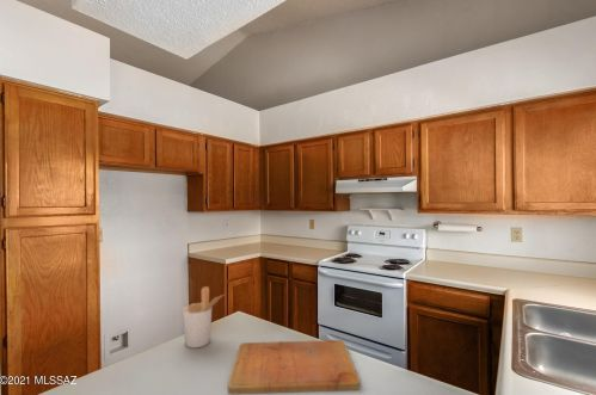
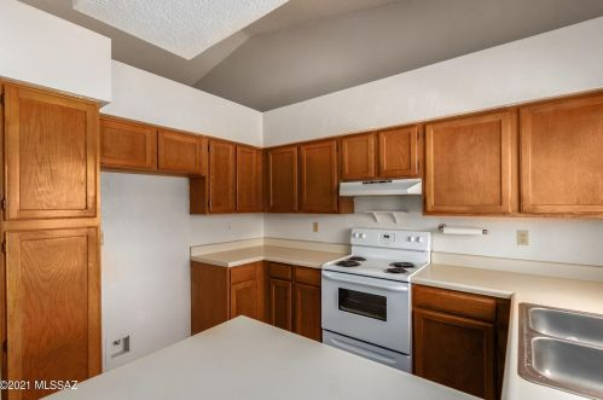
- cutting board (293, 363)
- utensil holder (204, 316)
